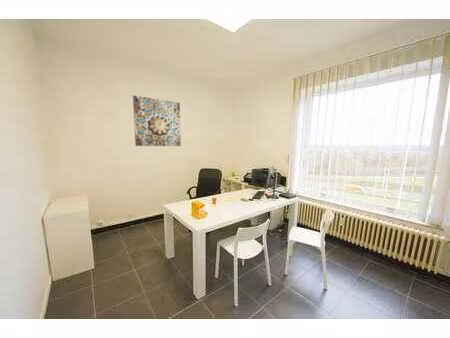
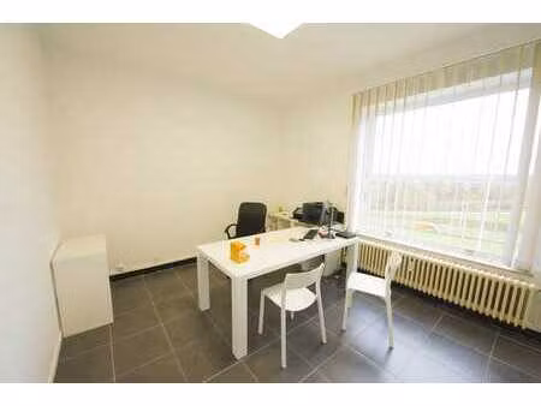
- wall art (158, 123)
